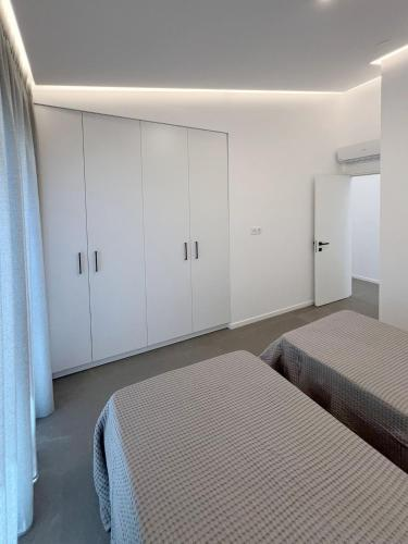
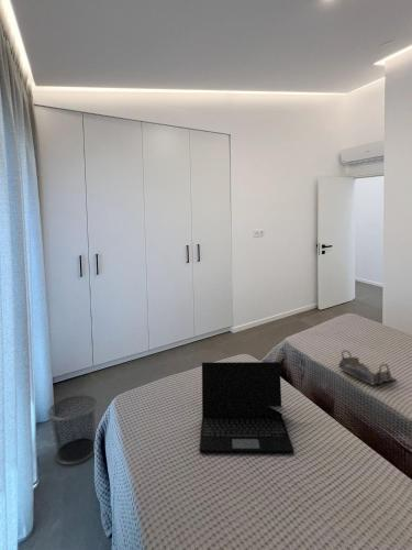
+ waste bin (75, 428)
+ tray (361, 364)
+ laptop (243, 403)
